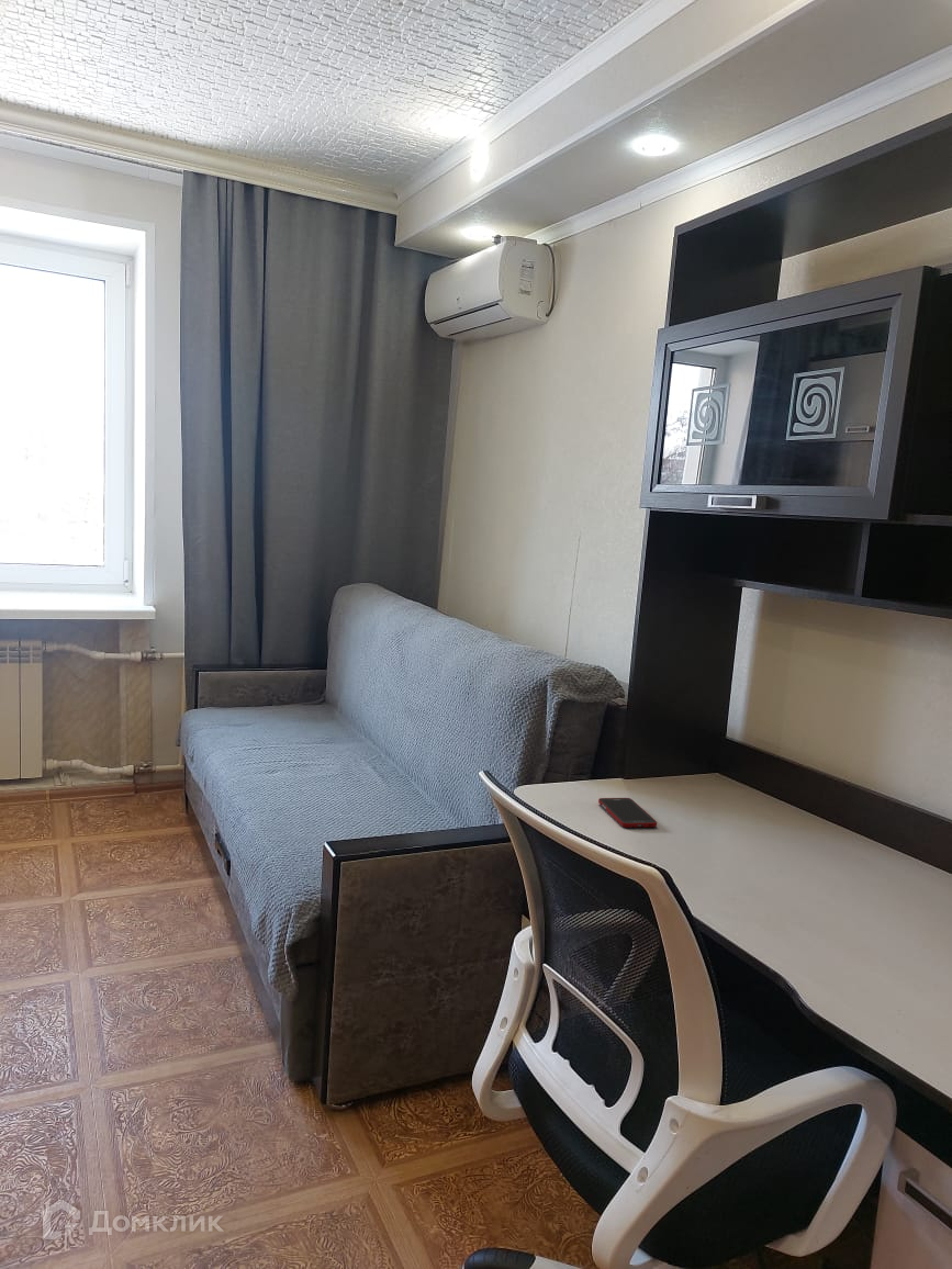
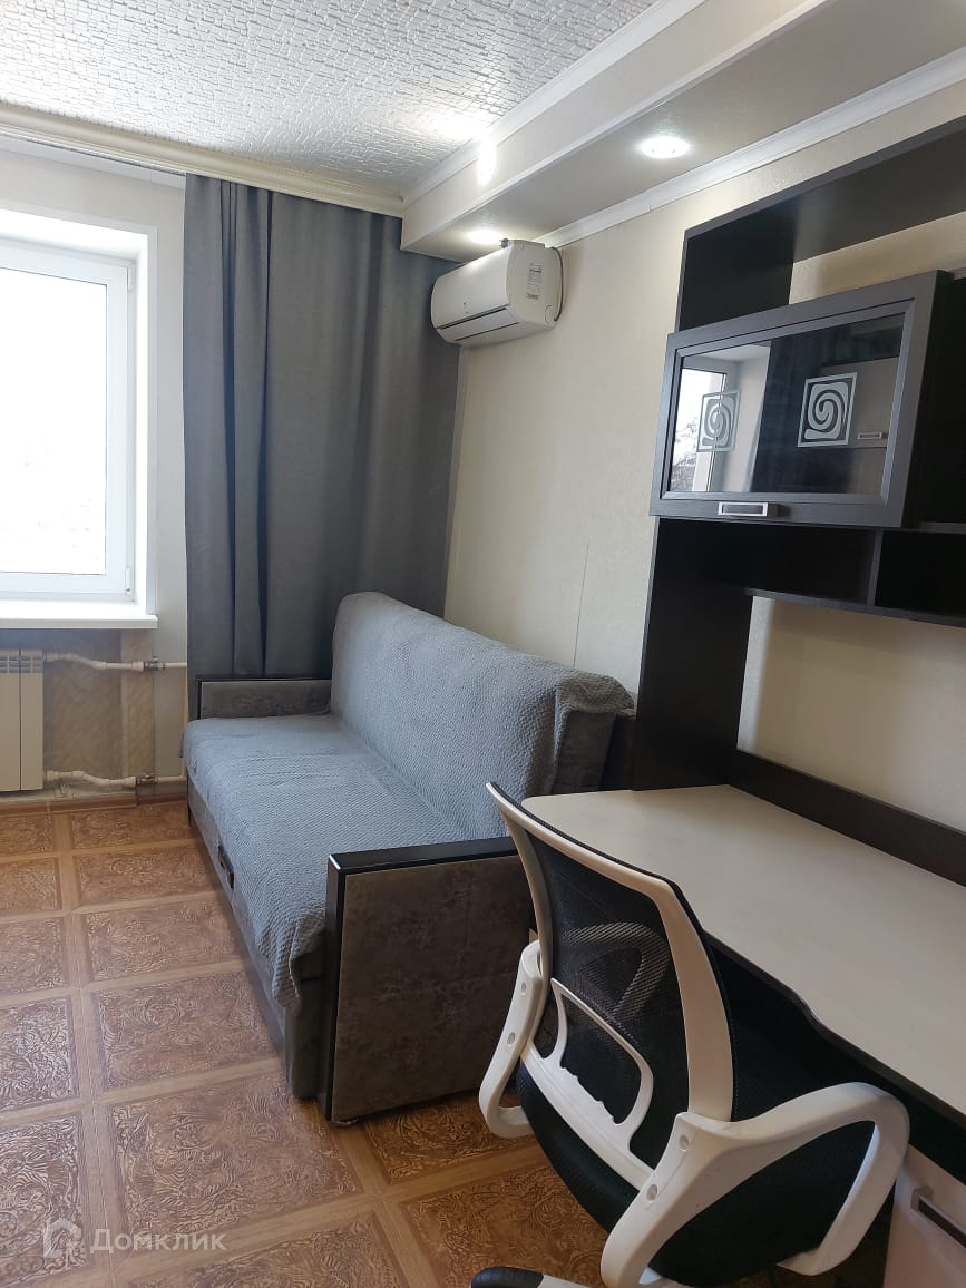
- cell phone (626, 811)
